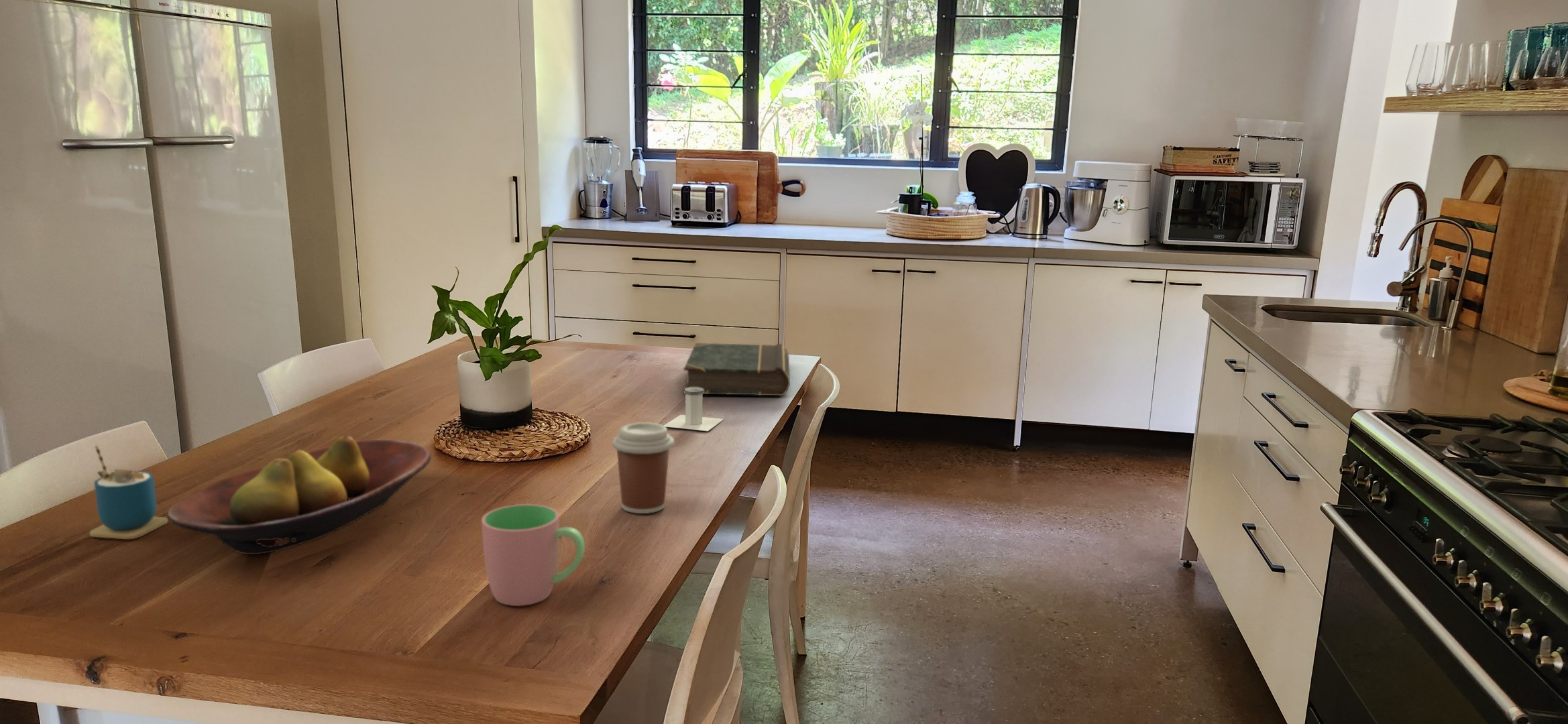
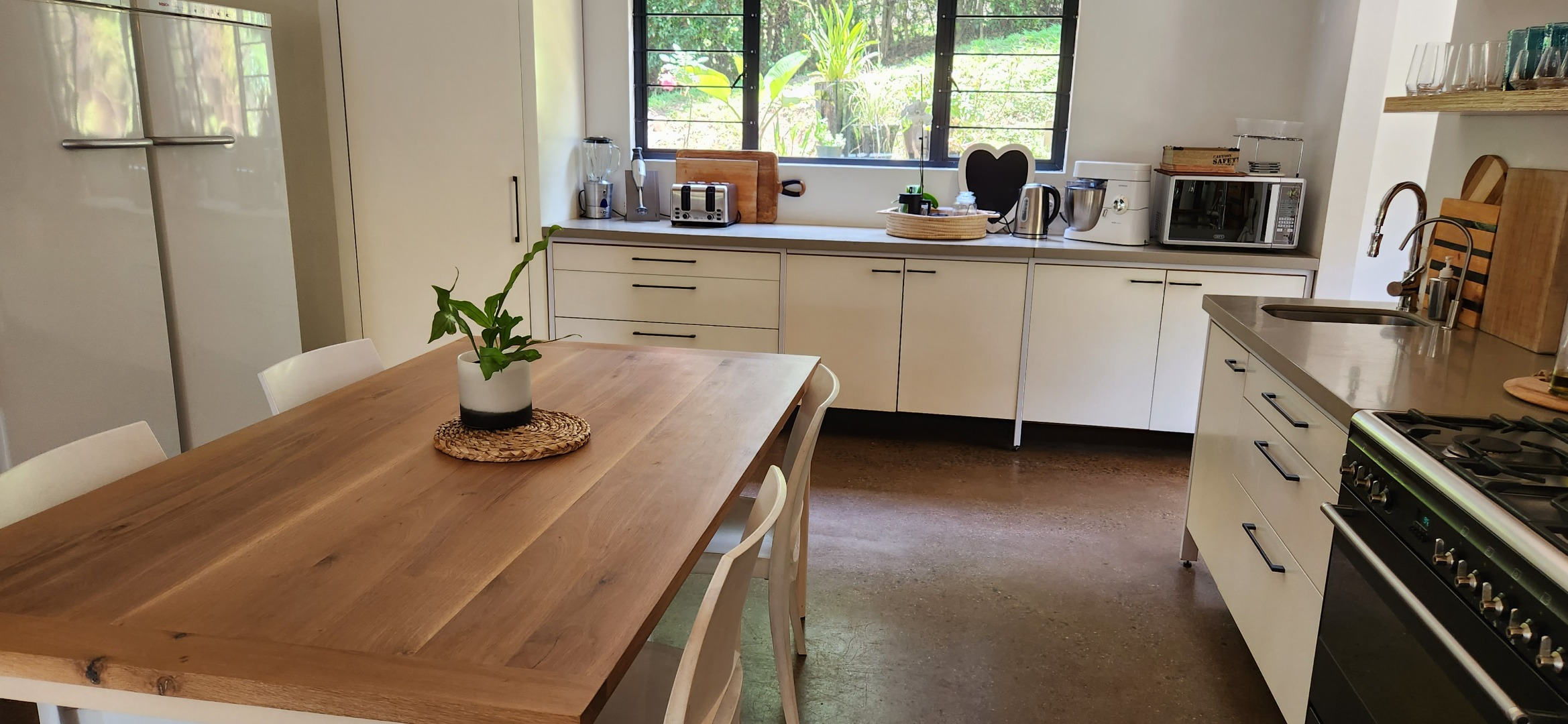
- cup (125, 486)
- book (739, 367)
- salt shaker (693, 406)
- cup (534, 556)
- fruit bowl (313, 482)
- coffee cup (643, 467)
